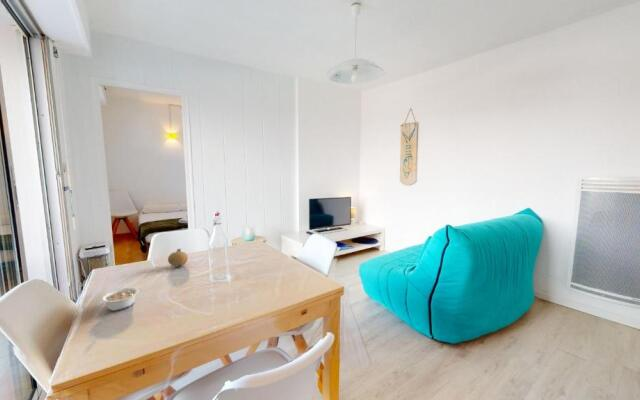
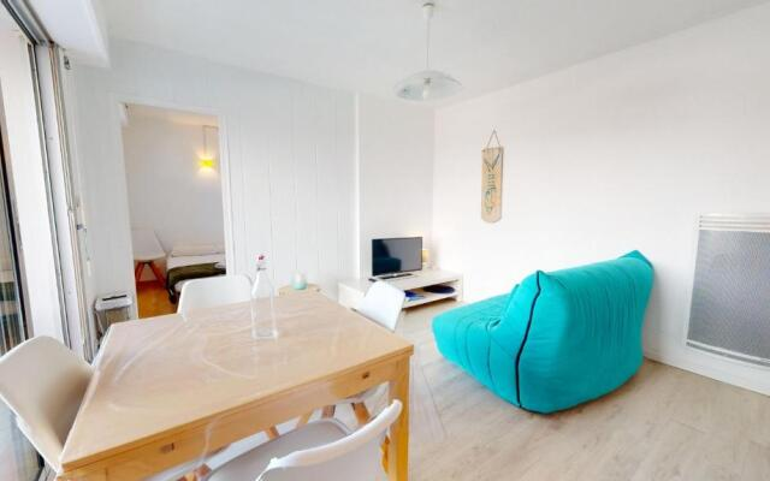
- fruit (177, 257)
- legume (120, 299)
